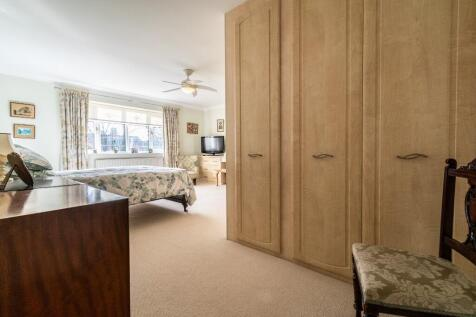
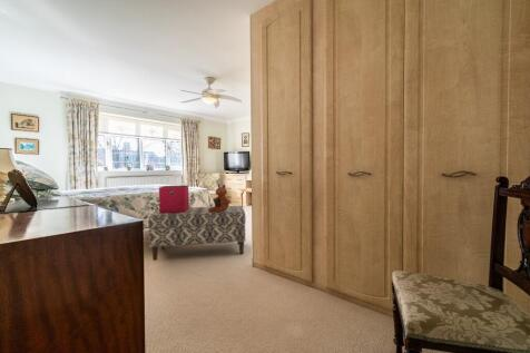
+ toy (218, 197)
+ bench (200, 231)
+ storage bin (174, 198)
